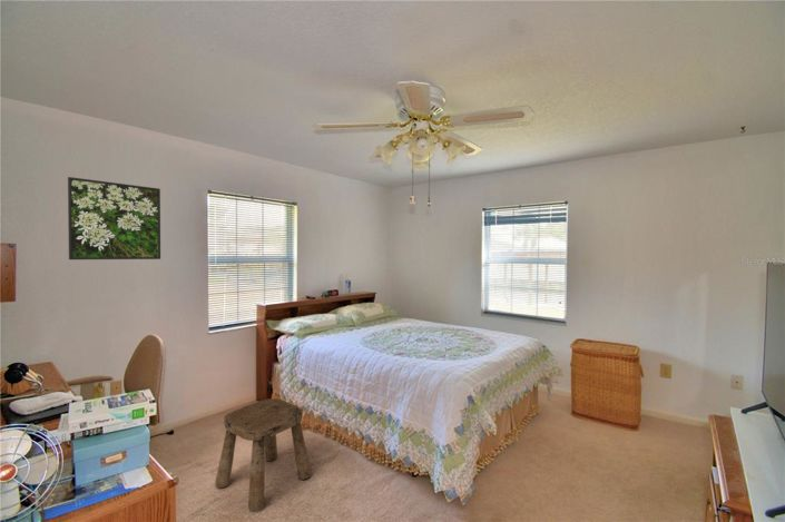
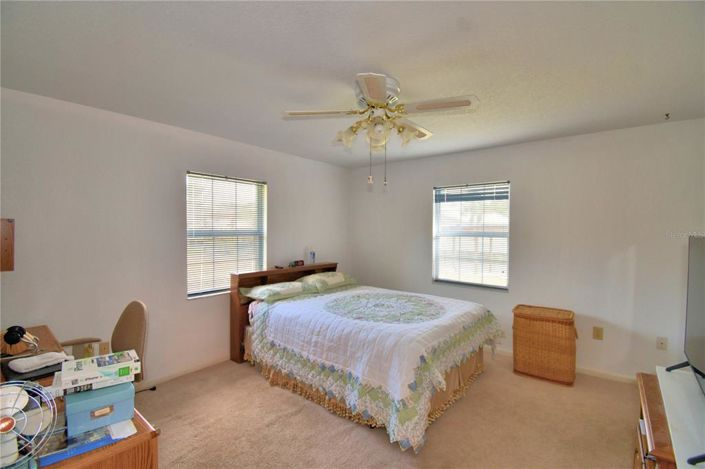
- stool (264, 446)
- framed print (117, 220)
